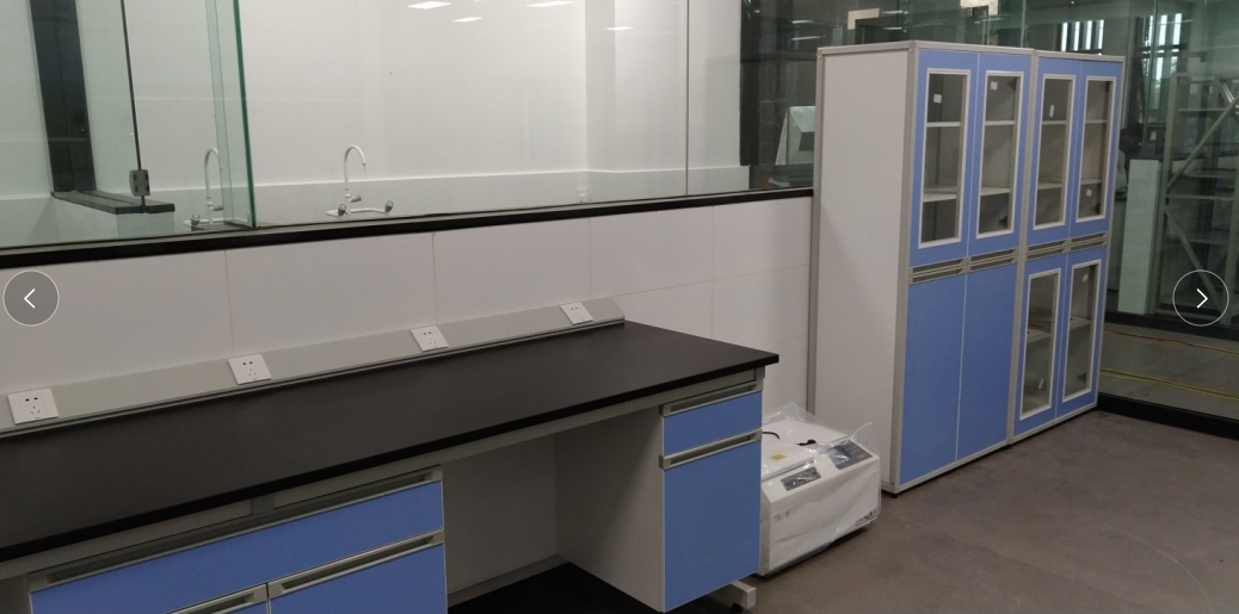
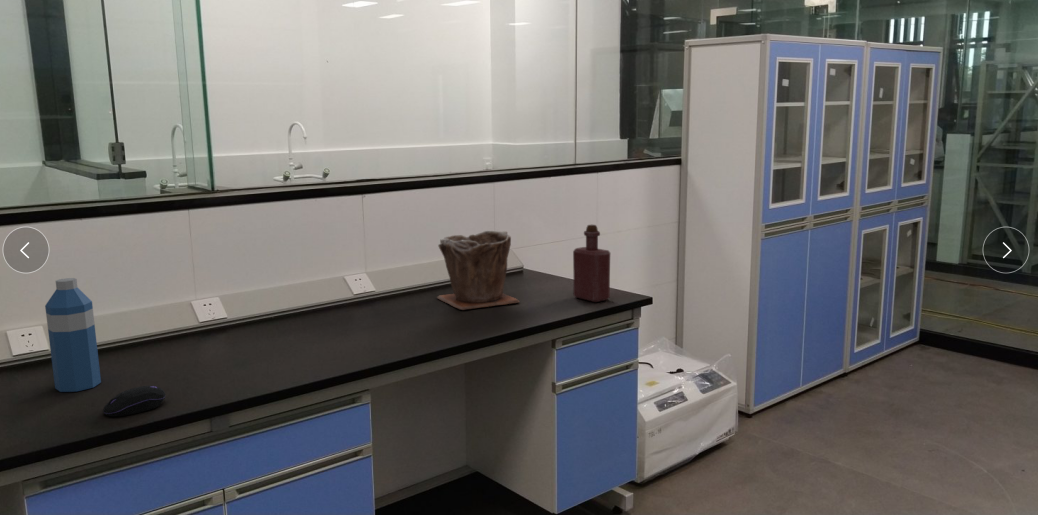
+ bottle (591, 262)
+ computer mouse (134, 398)
+ water bottle (72, 333)
+ plant pot (476, 267)
